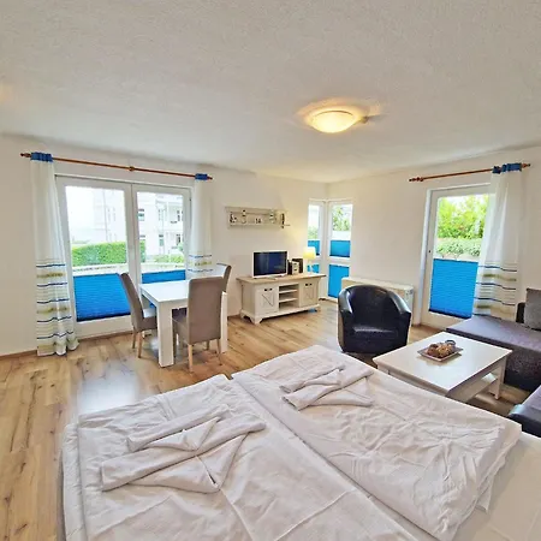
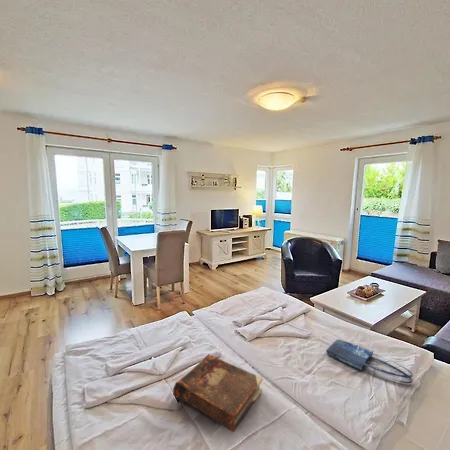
+ book (218, 388)
+ shopping bag (367, 359)
